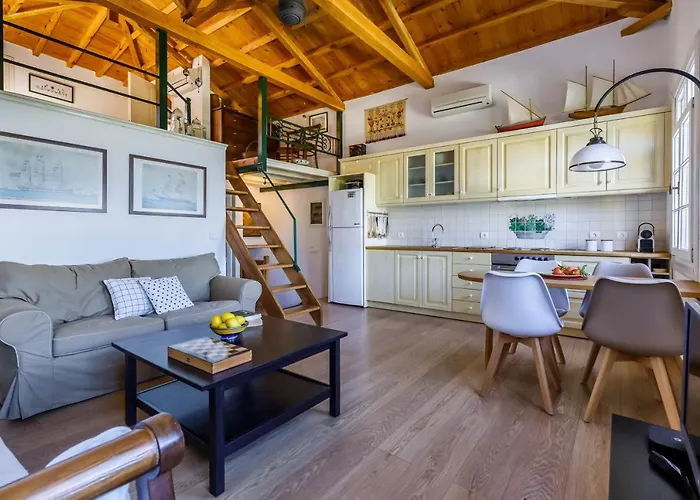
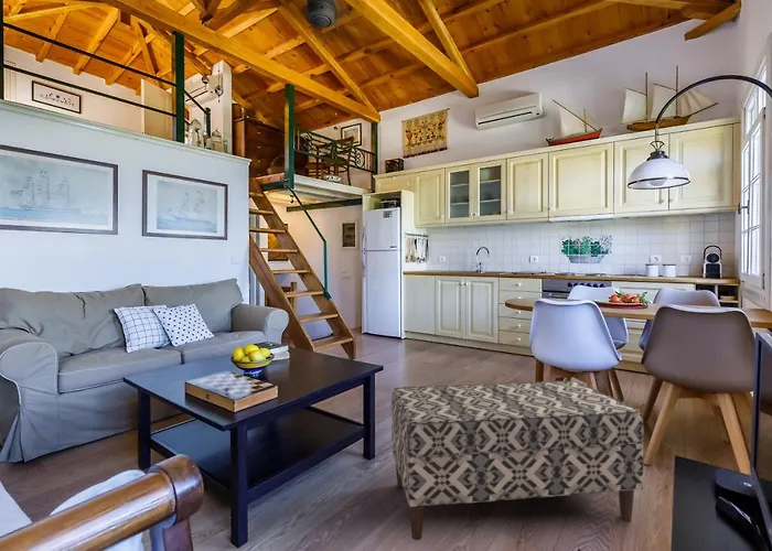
+ bench (505, 449)
